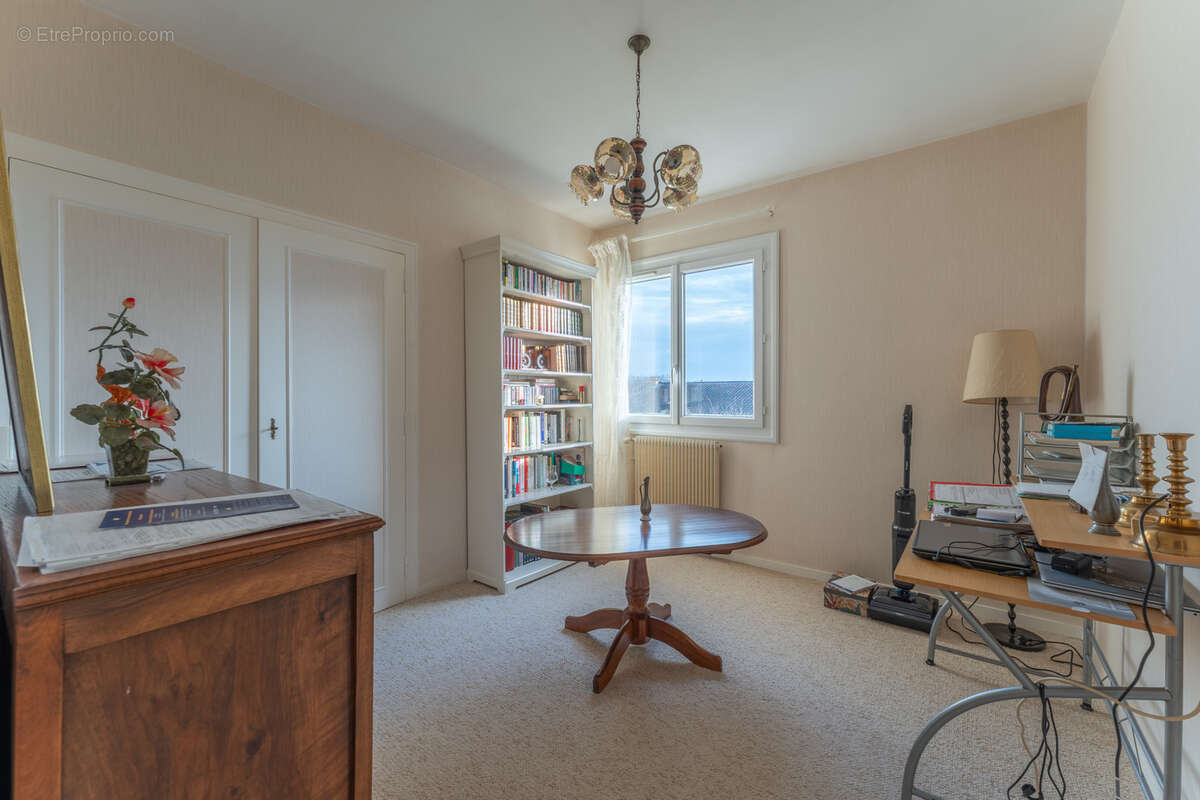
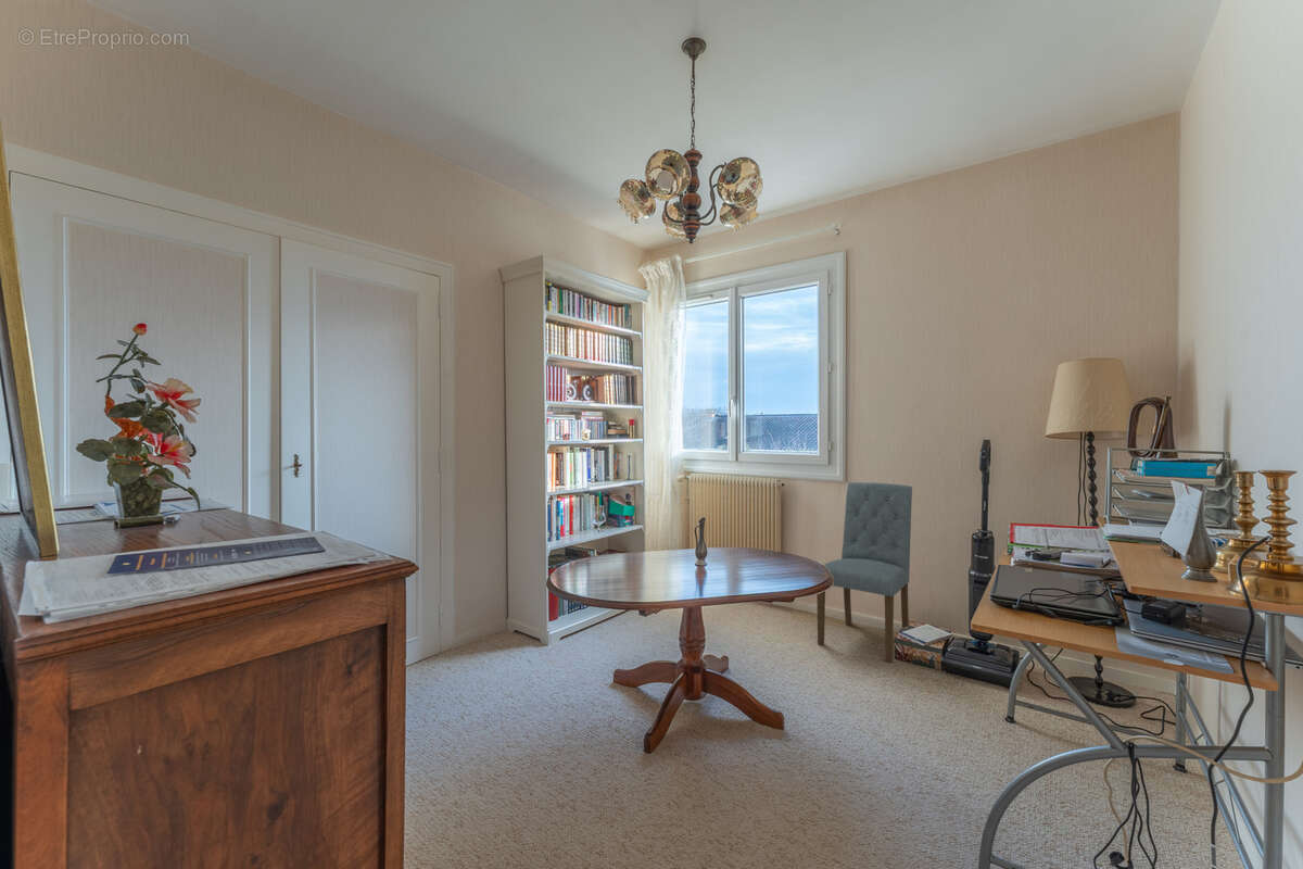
+ dining chair (866, 563)
